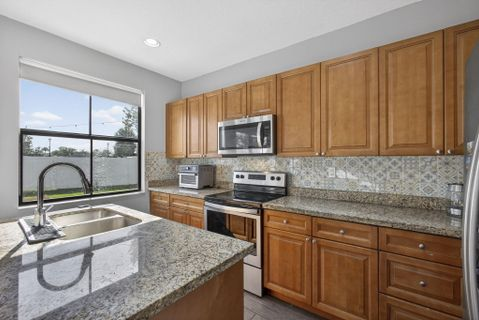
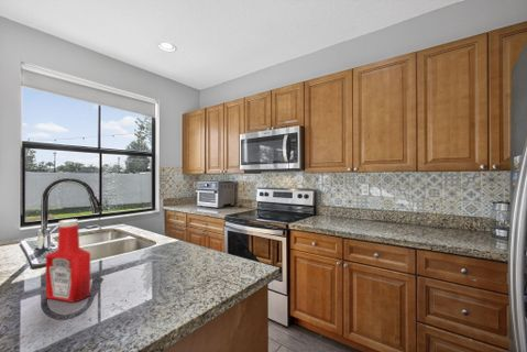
+ soap bottle (68, 257)
